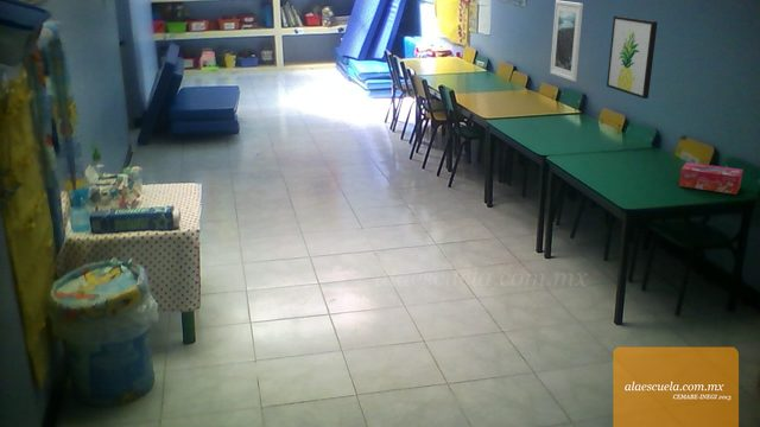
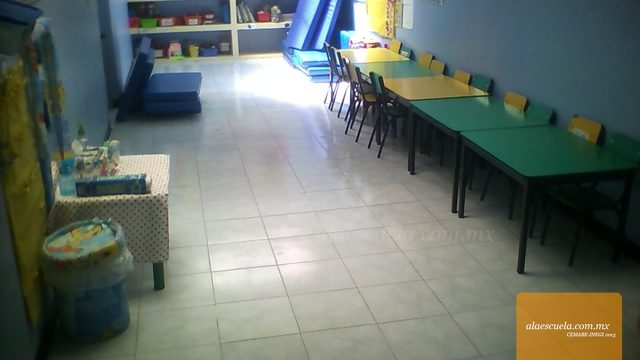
- wall art (629, 56)
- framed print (565, 39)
- tissue box (710, 177)
